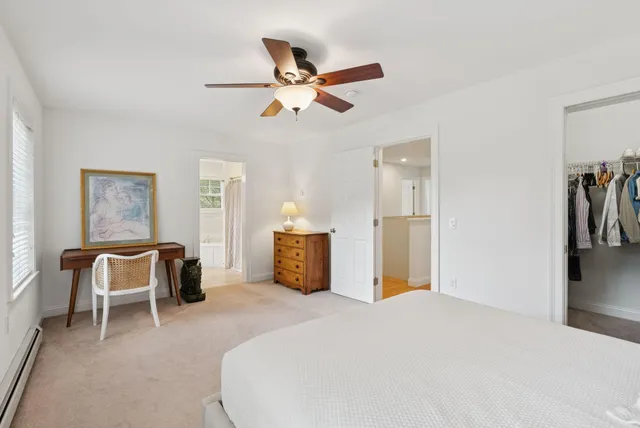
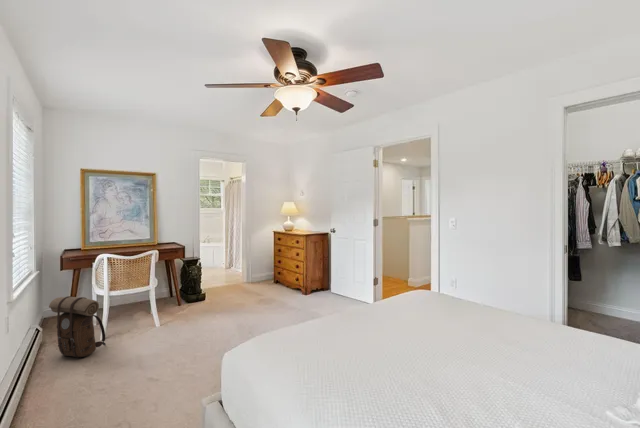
+ backpack (83, 323)
